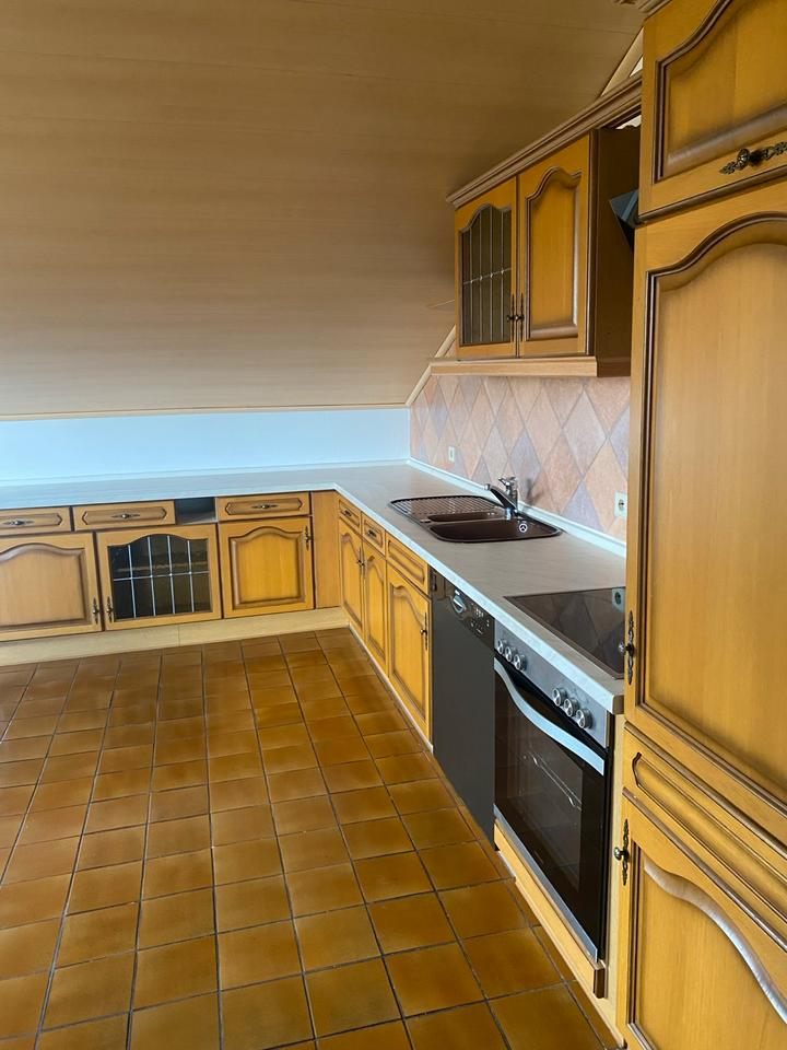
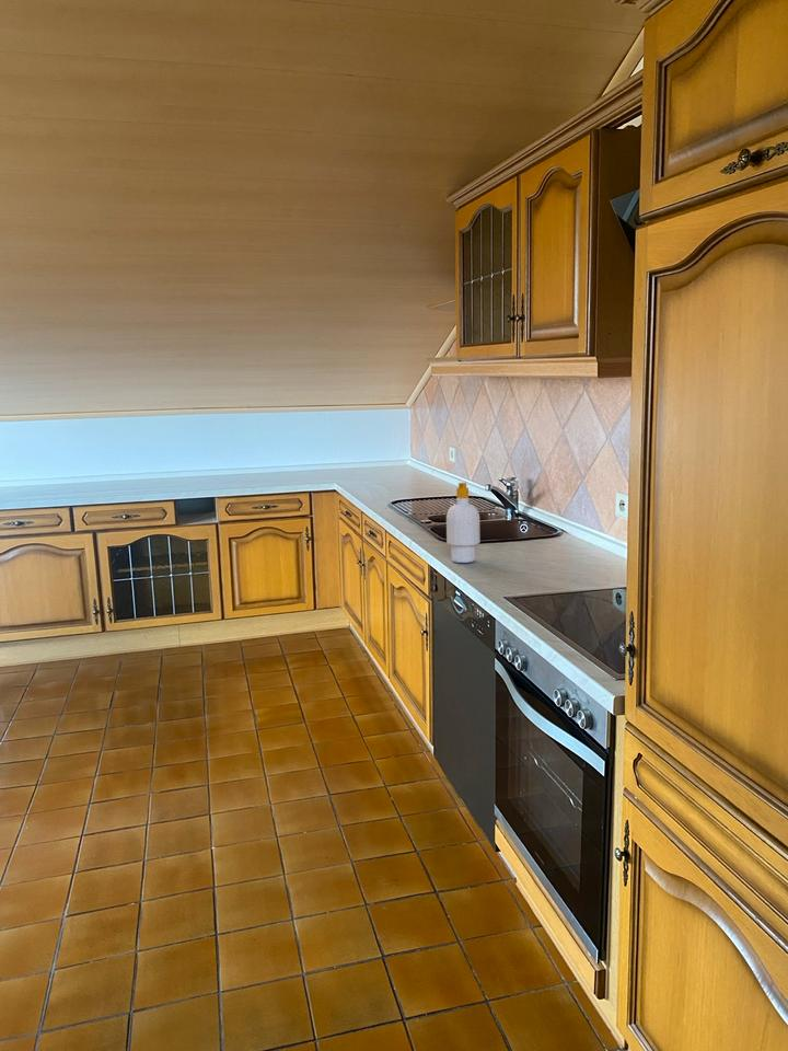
+ soap bottle (463, 522)
